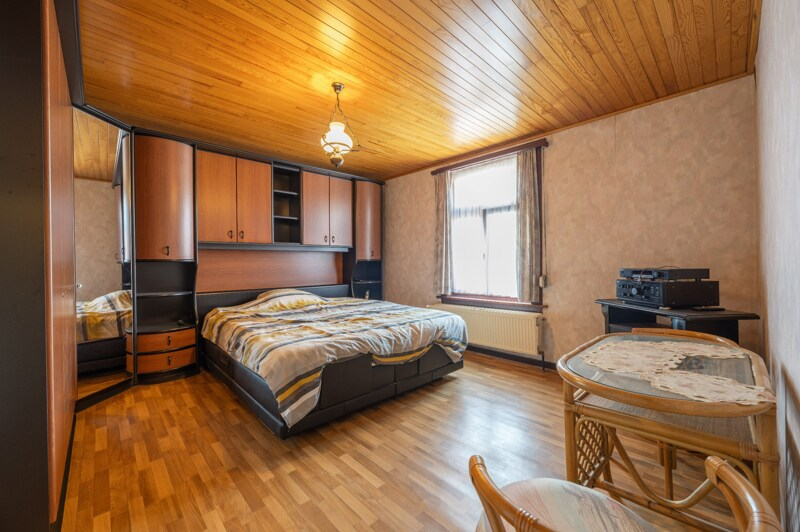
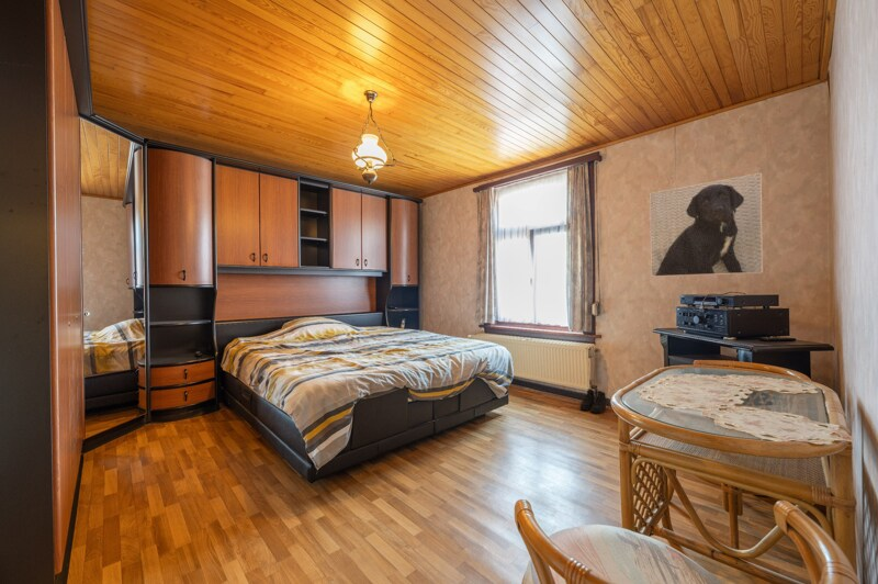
+ boots (593, 400)
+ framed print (701, 229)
